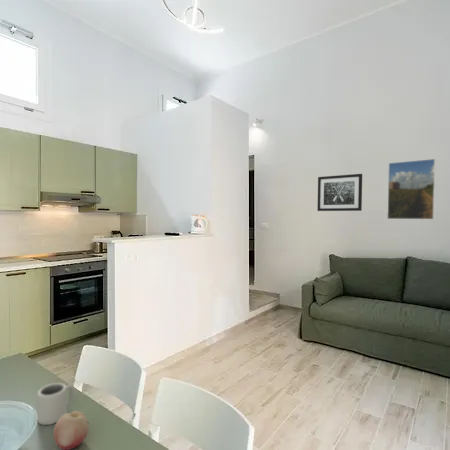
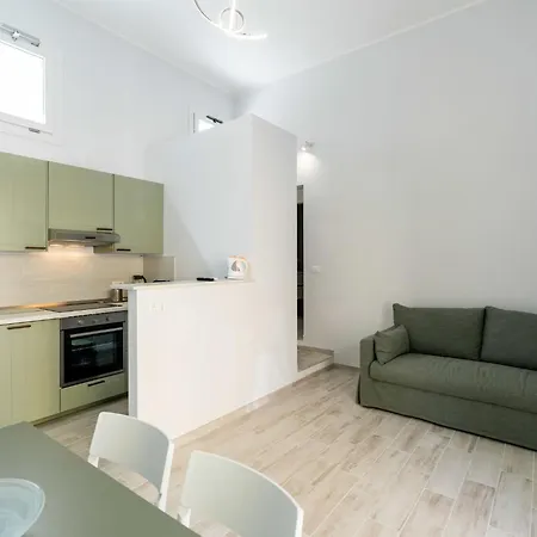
- cup (56, 401)
- fruit (71, 429)
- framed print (410, 190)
- wall art (338, 193)
